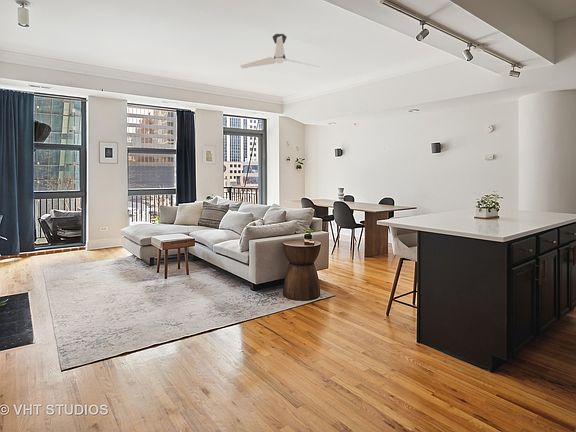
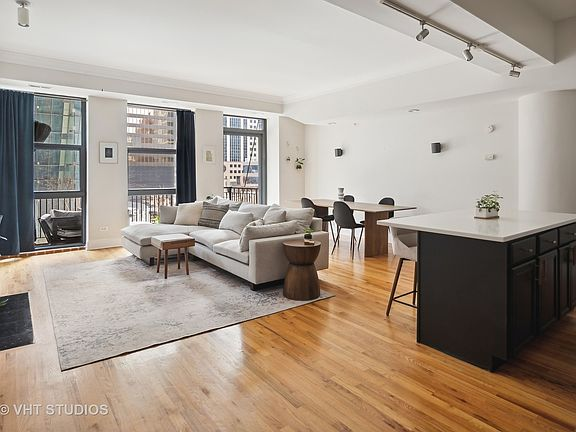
- ceiling fan (279, 44)
